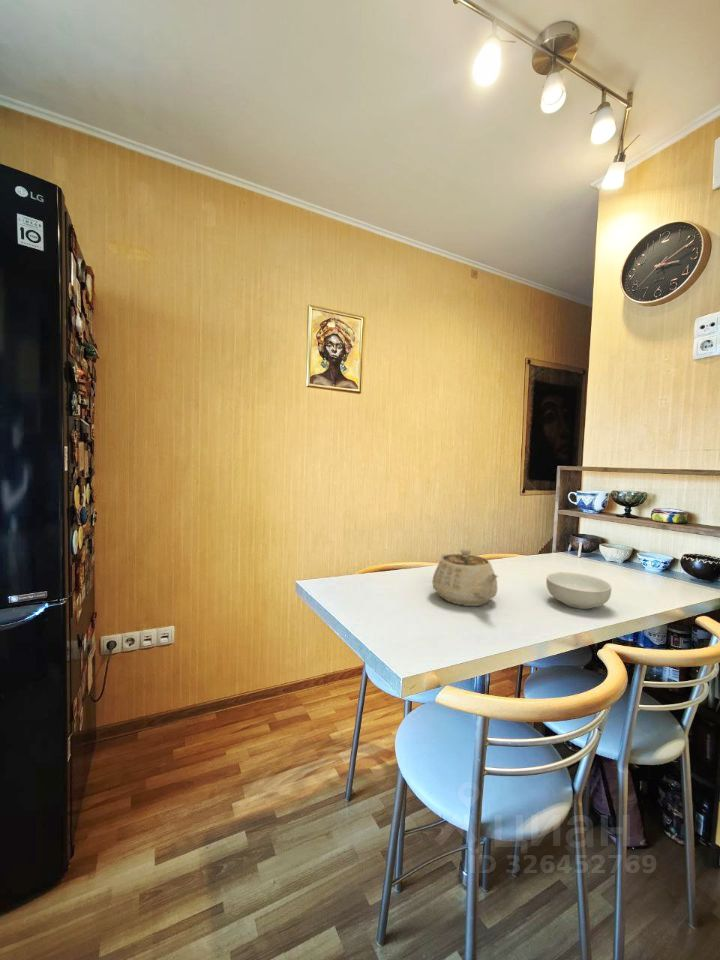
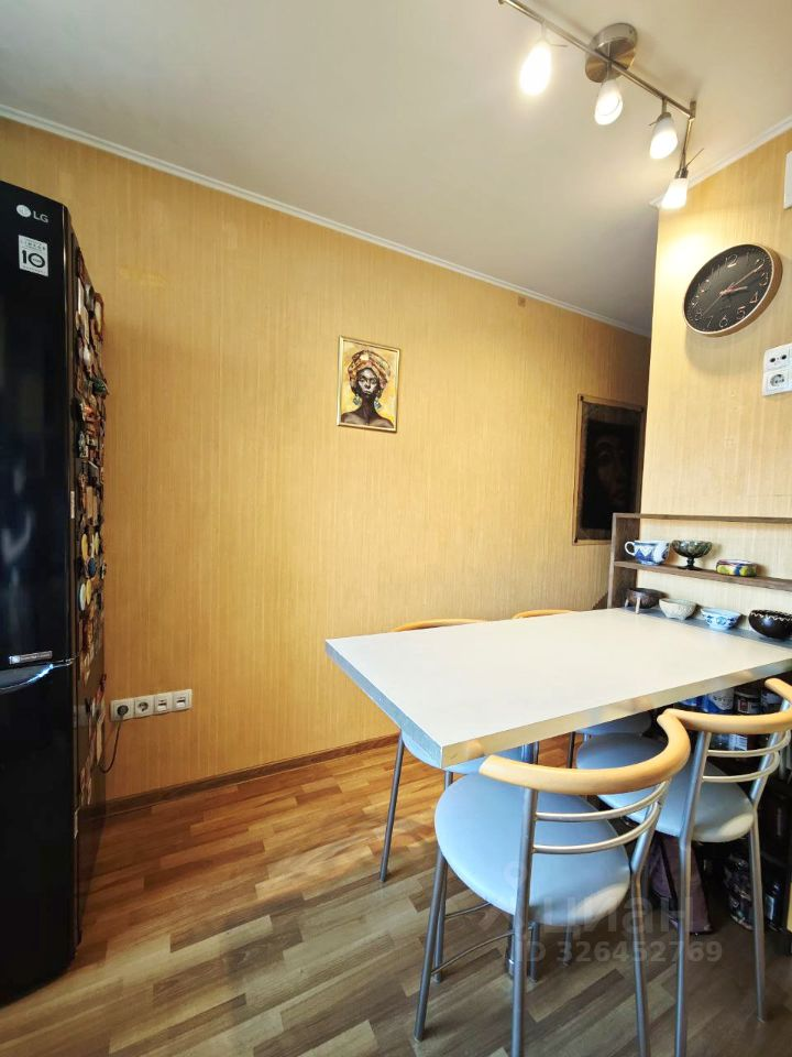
- cereal bowl (577, 592)
- teapot (466, 574)
